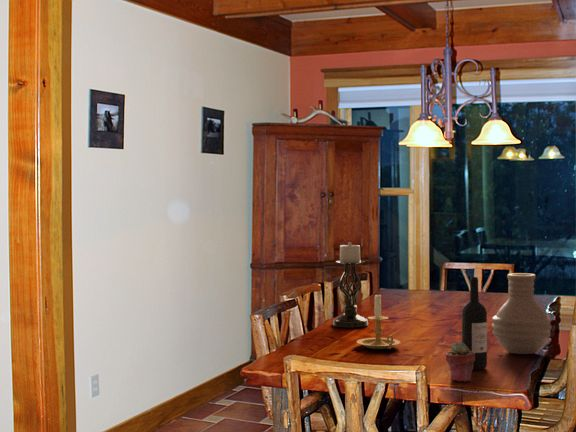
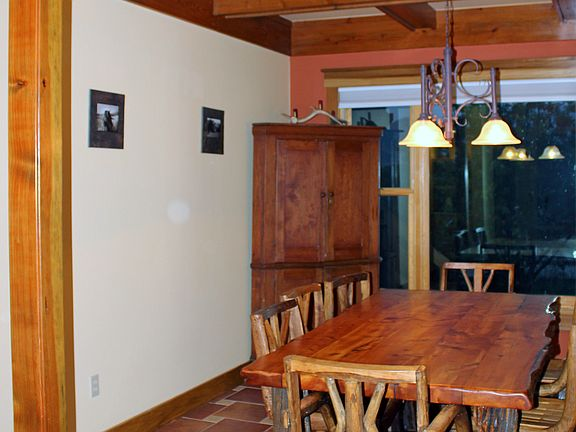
- candle holder (380, 320)
- wine bottle (474, 322)
- candle holder (350, 284)
- vase (521, 313)
- potted succulent (460, 360)
